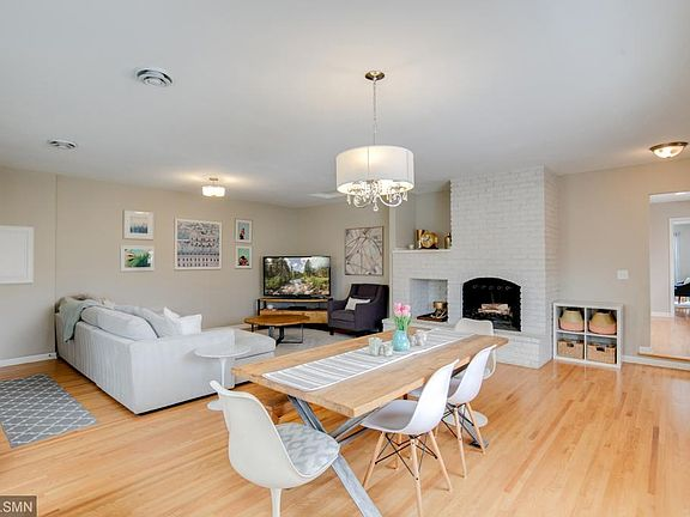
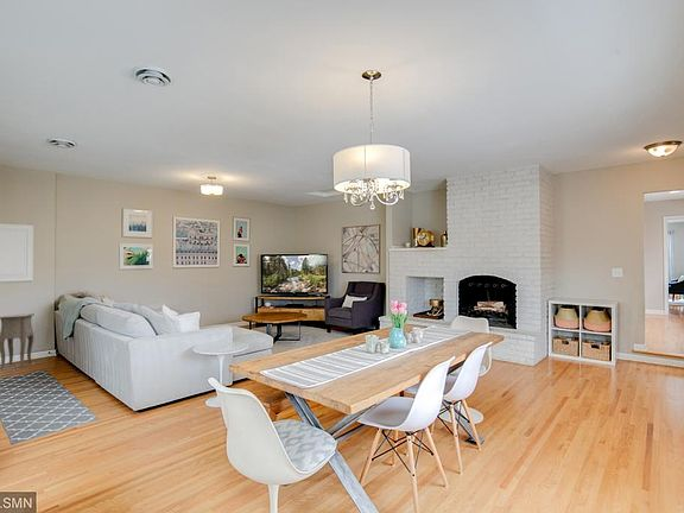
+ side table (17, 337)
